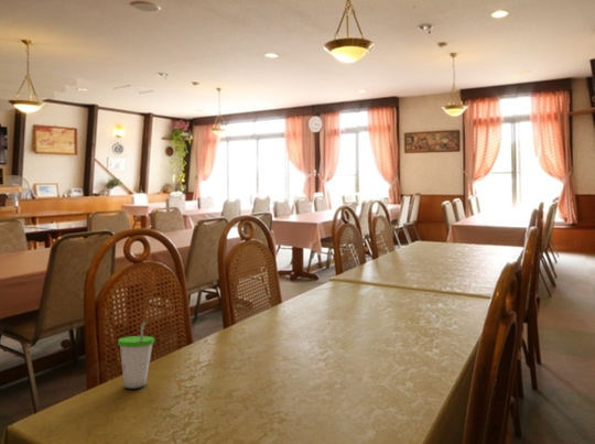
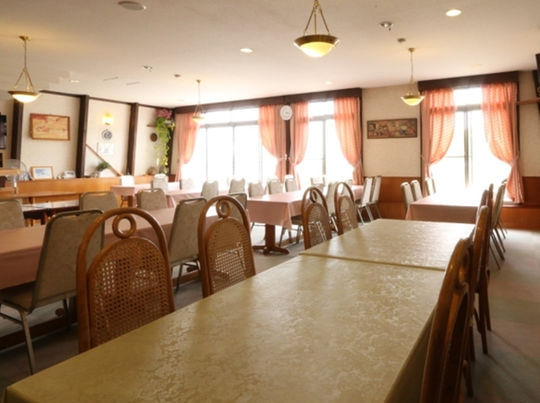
- cup (136, 351)
